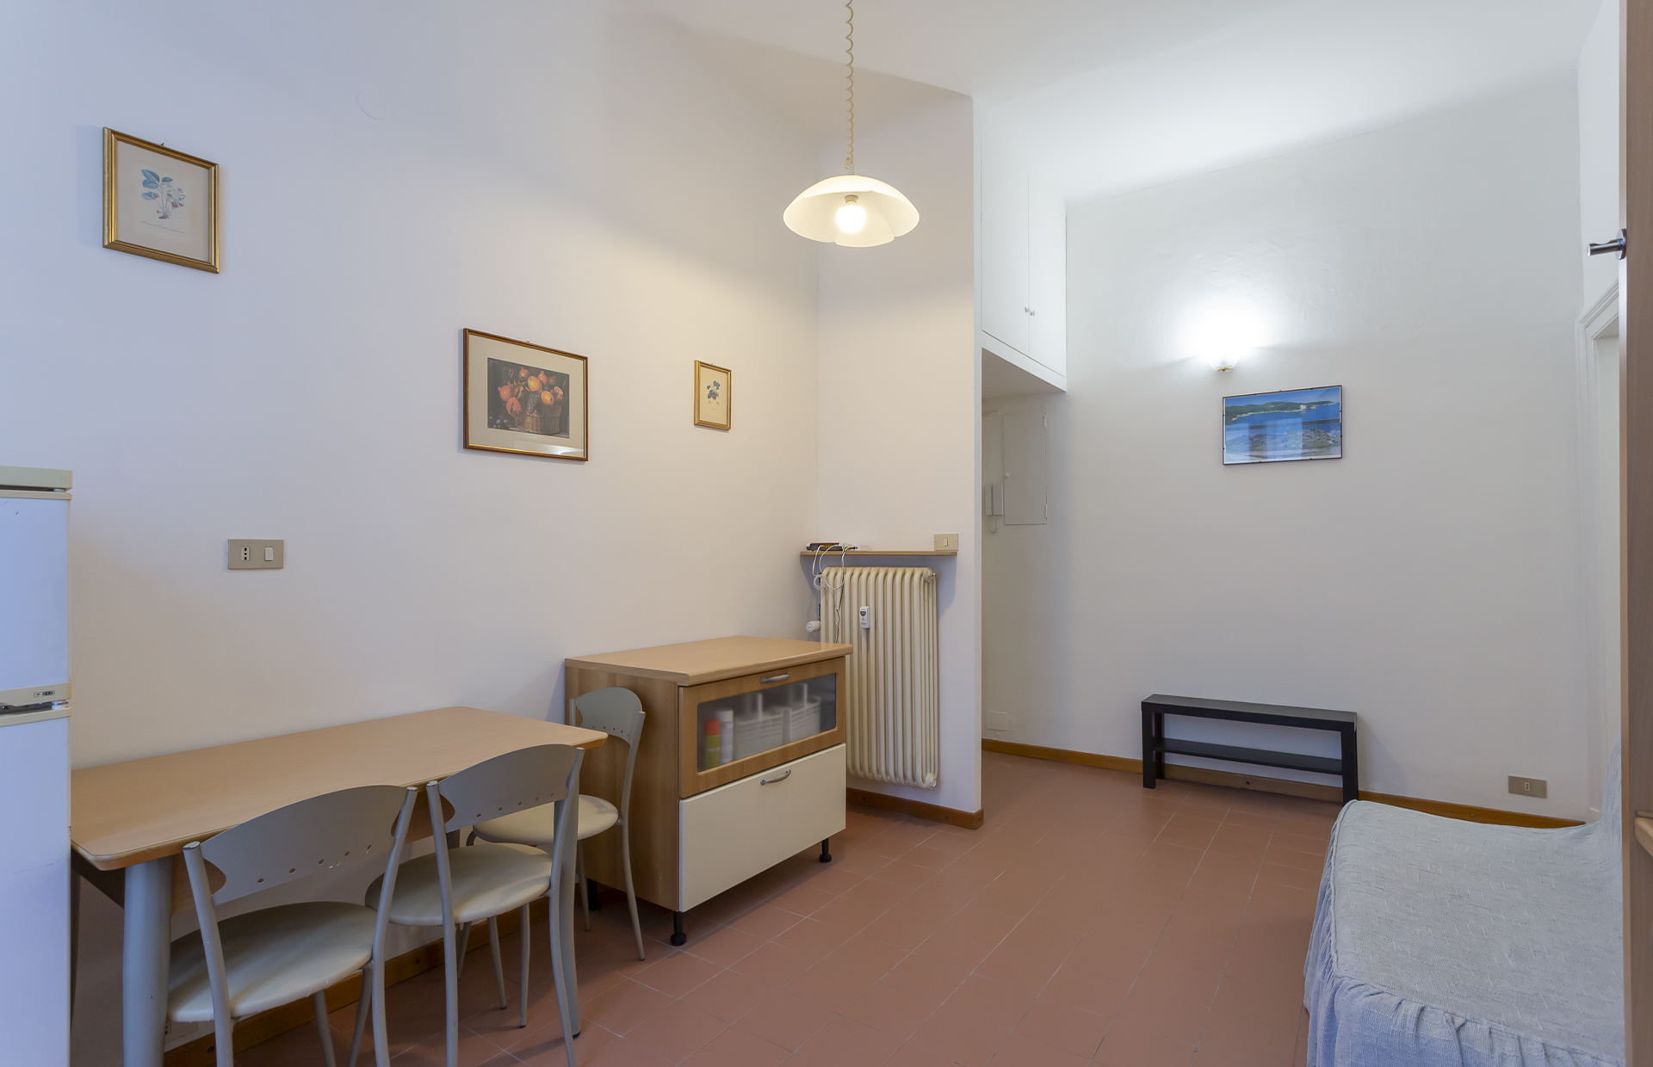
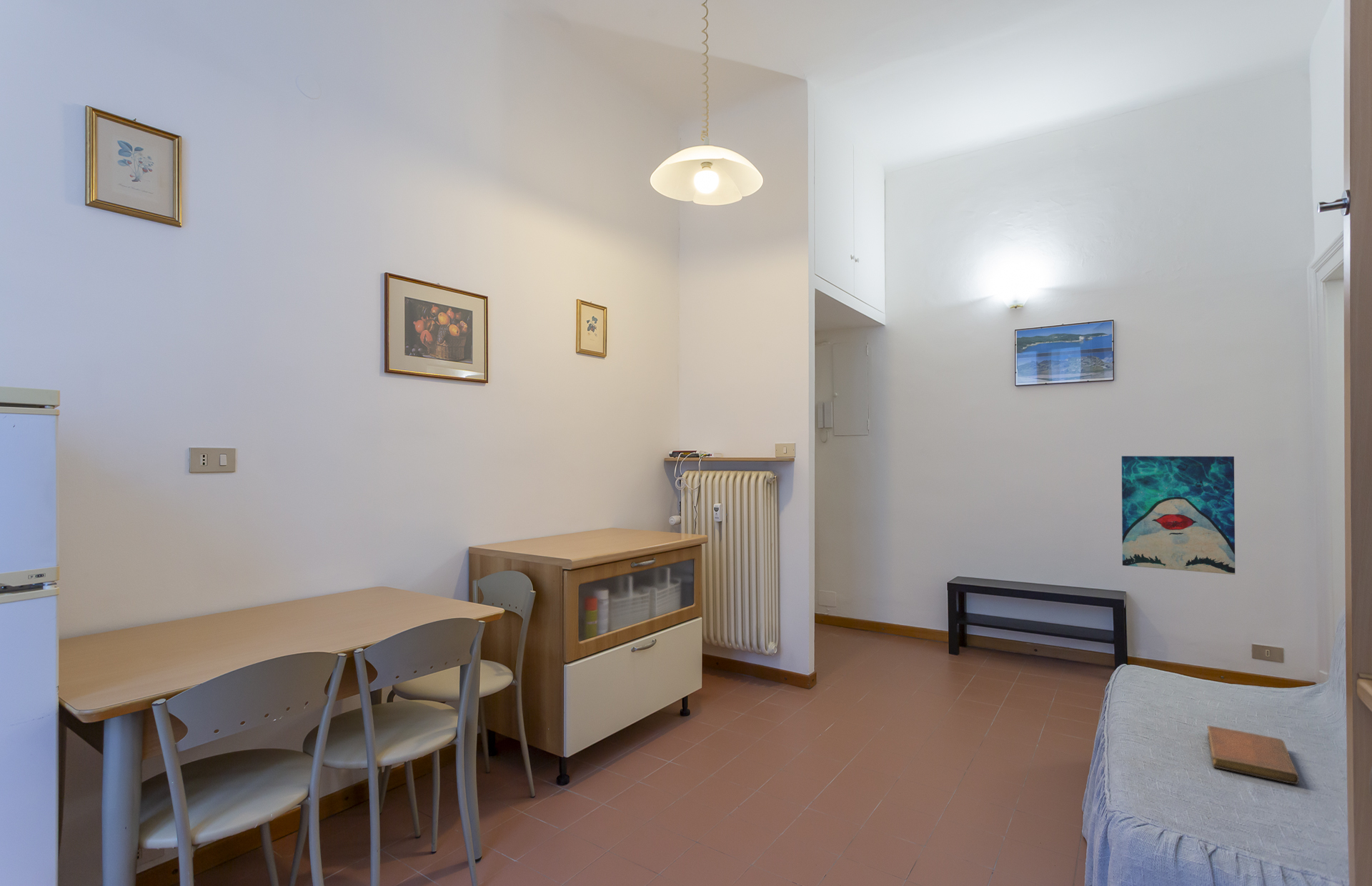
+ wall art (1175, 512)
+ notebook (1249, 752)
